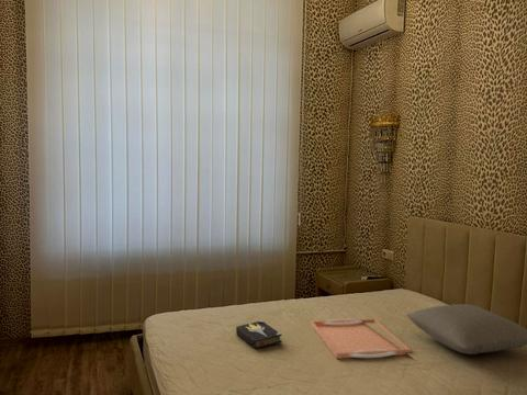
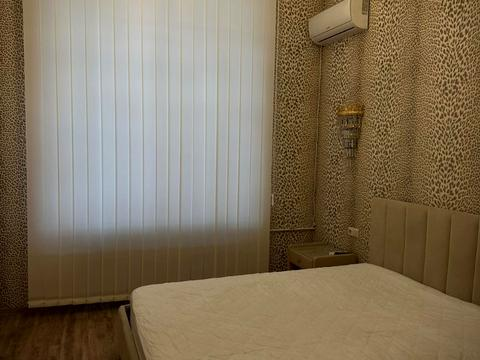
- serving tray (357, 336)
- hardback book (258, 334)
- pillow (469, 327)
